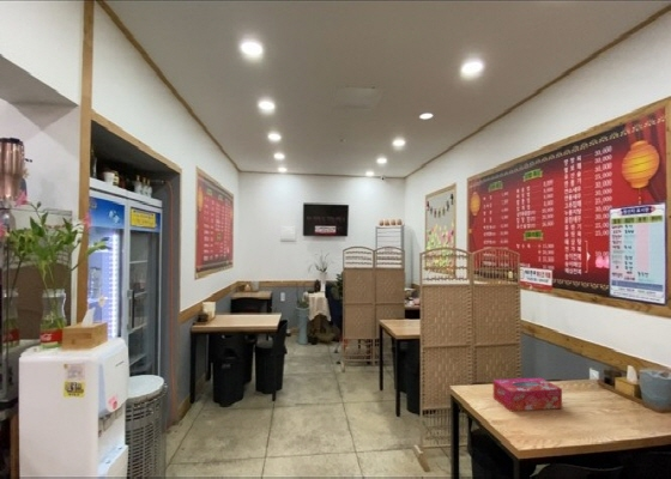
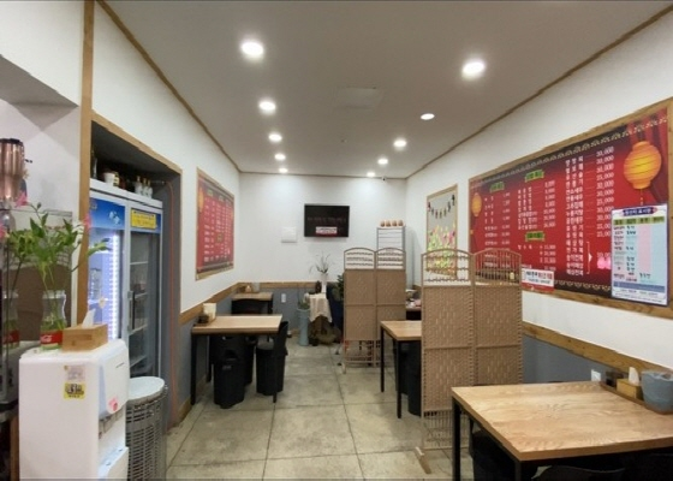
- tissue box (526, 393)
